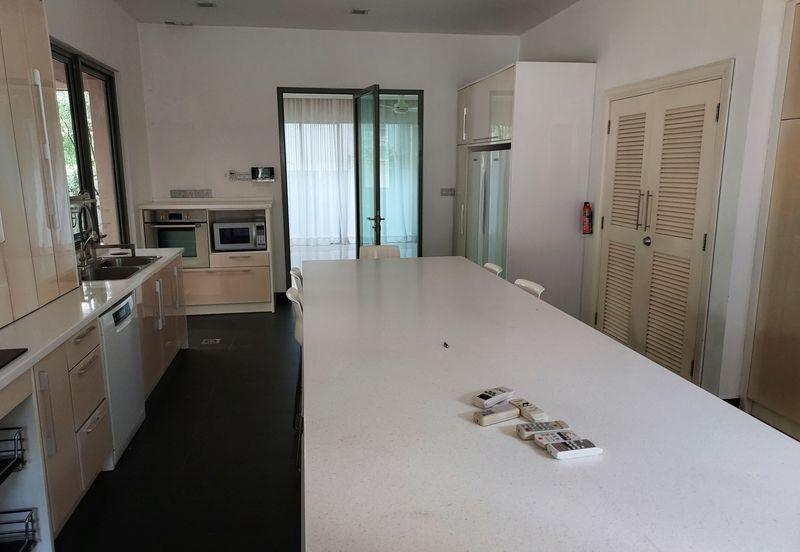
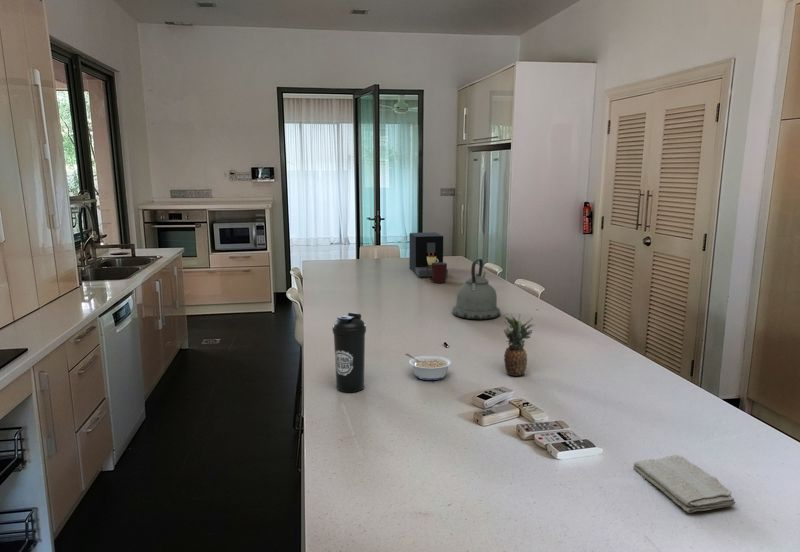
+ legume (428, 367)
+ mug (436, 272)
+ kettle (476, 286)
+ fruit (517, 343)
+ water bottle (349, 351)
+ coffee maker (427, 253)
+ washcloth (682, 480)
